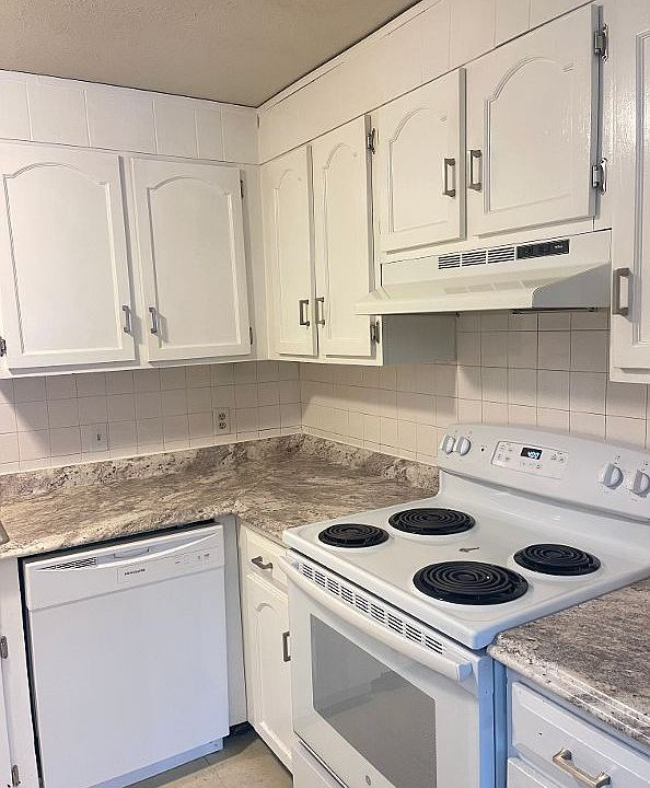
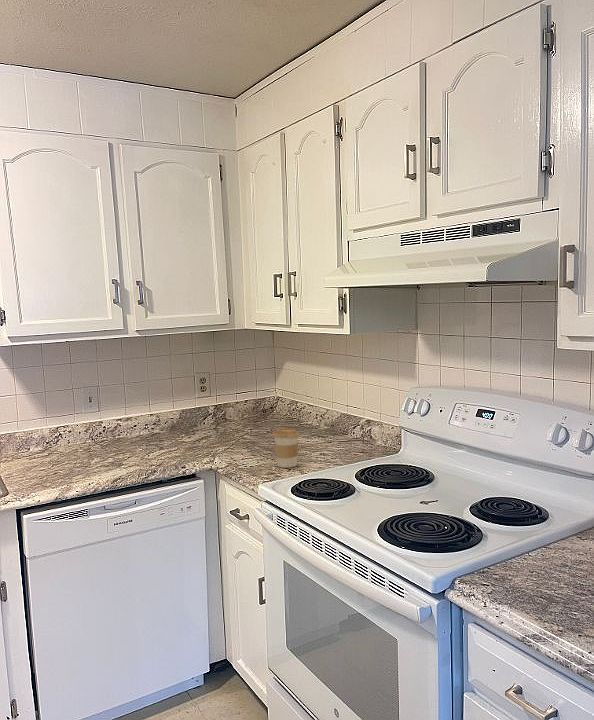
+ coffee cup (286, 446)
